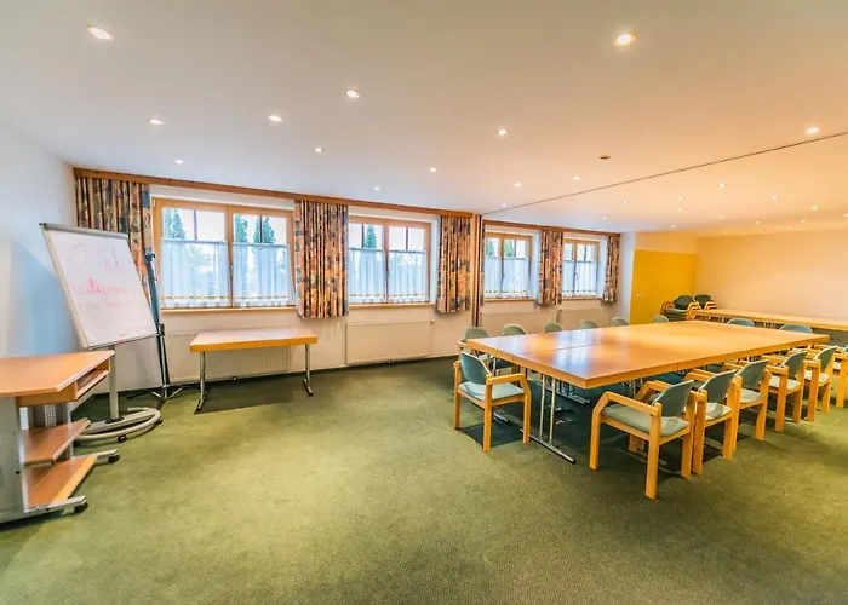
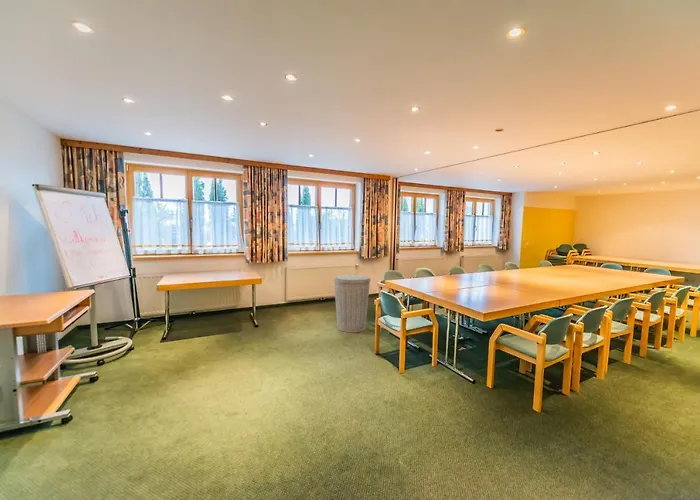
+ trash can (351, 302)
